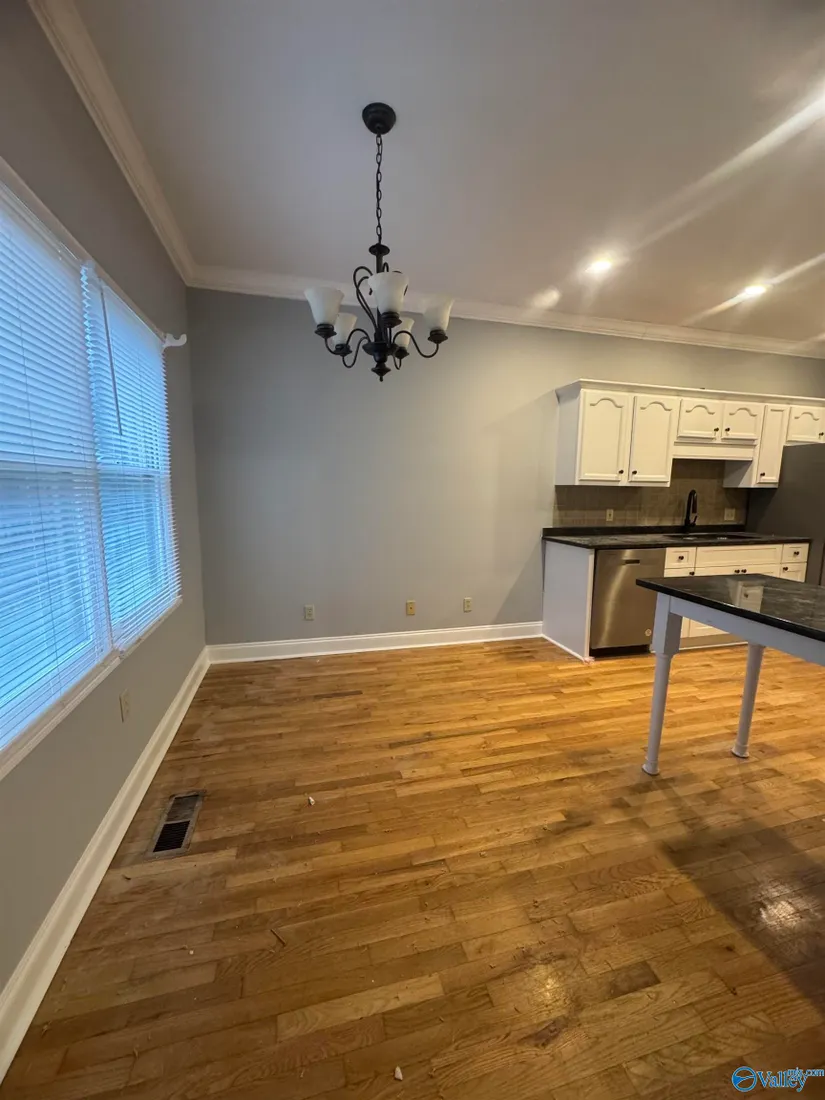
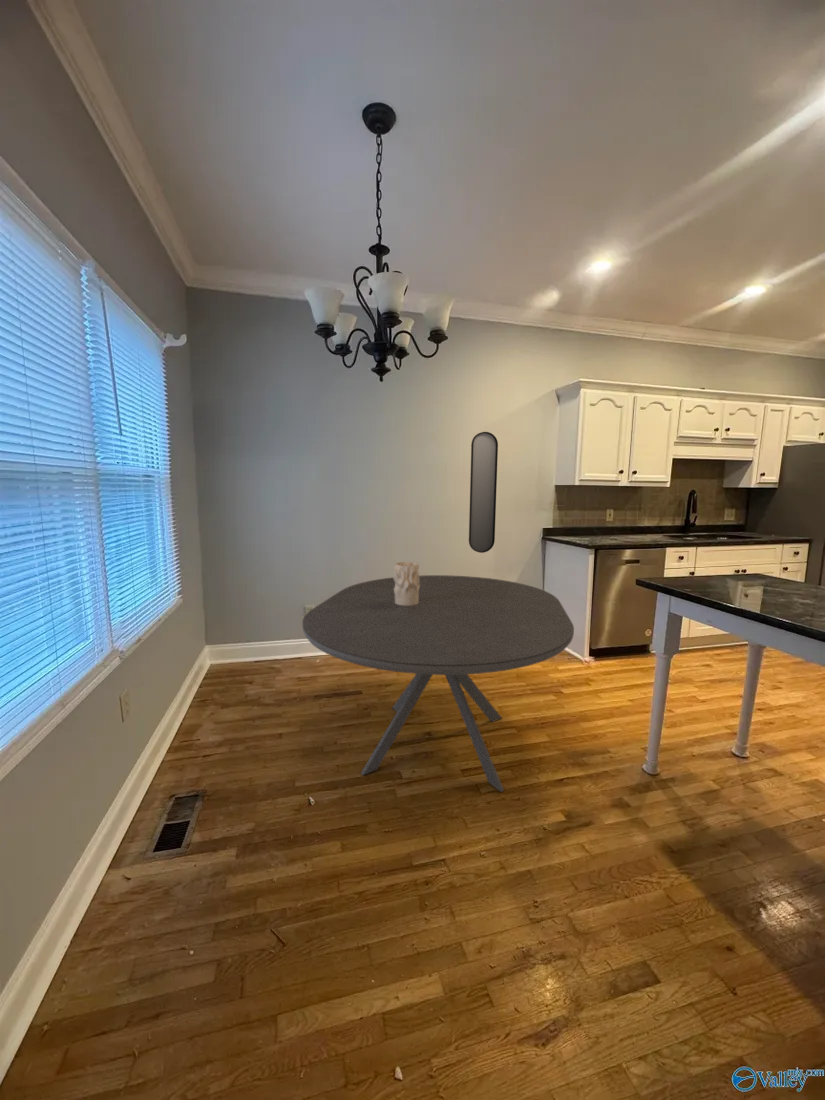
+ vase (406, 582)
+ dining table (439, 674)
+ home mirror (483, 493)
